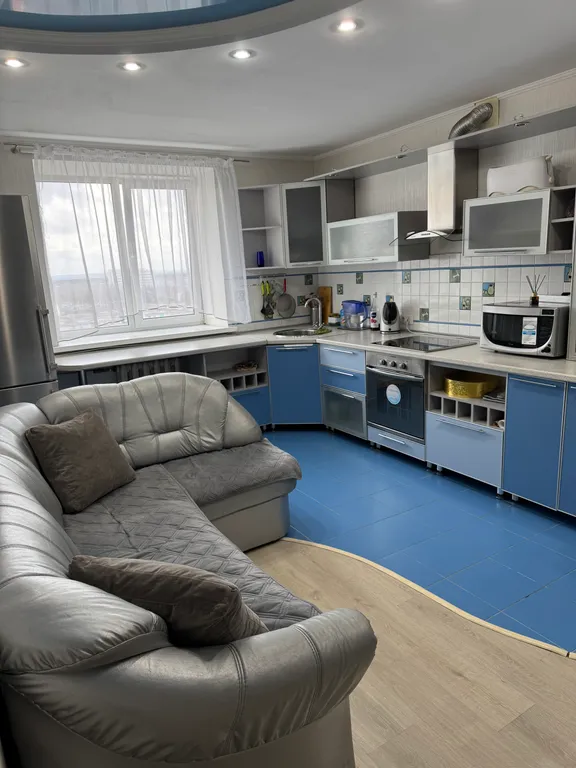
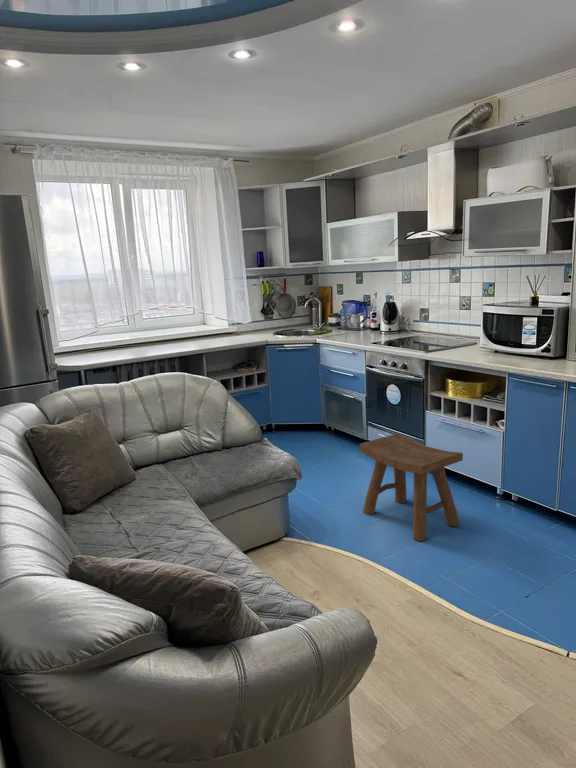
+ stool (405, 483)
